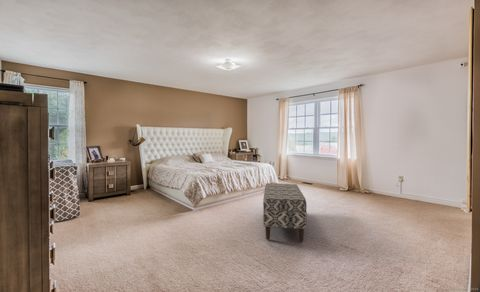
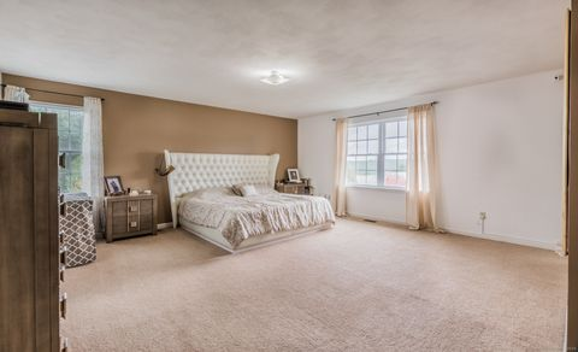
- bench (282, 207)
